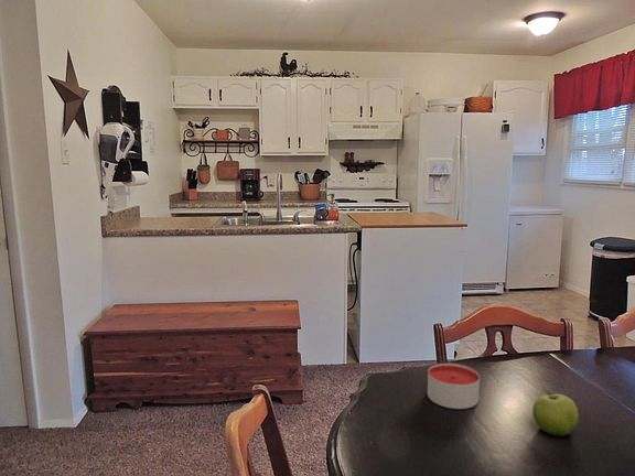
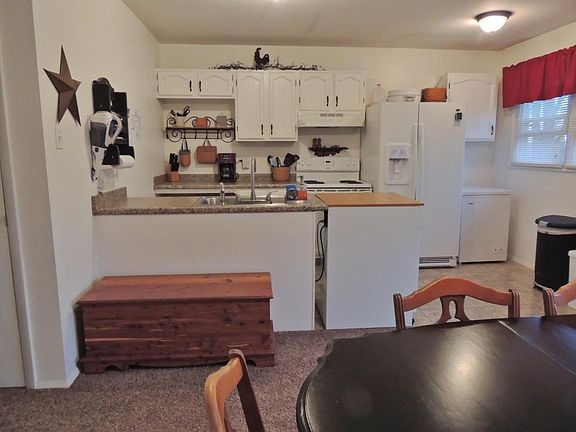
- candle (452, 383)
- fruit (555, 412)
